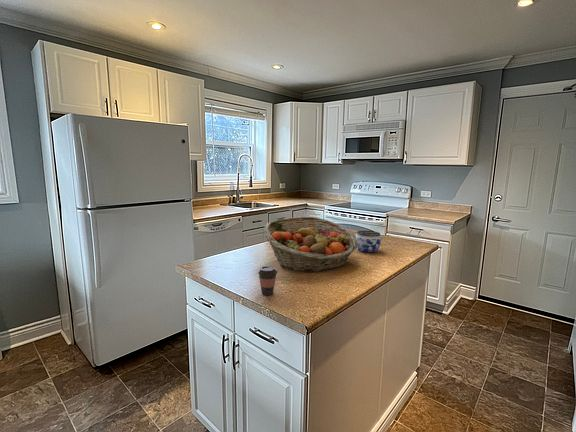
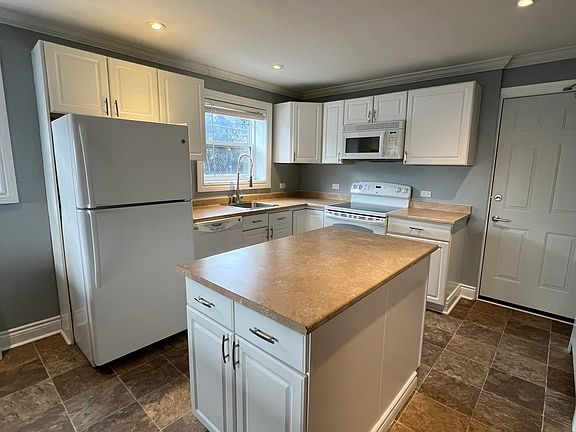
- fruit basket (310, 242)
- jar (367, 241)
- coffee cup (267, 280)
